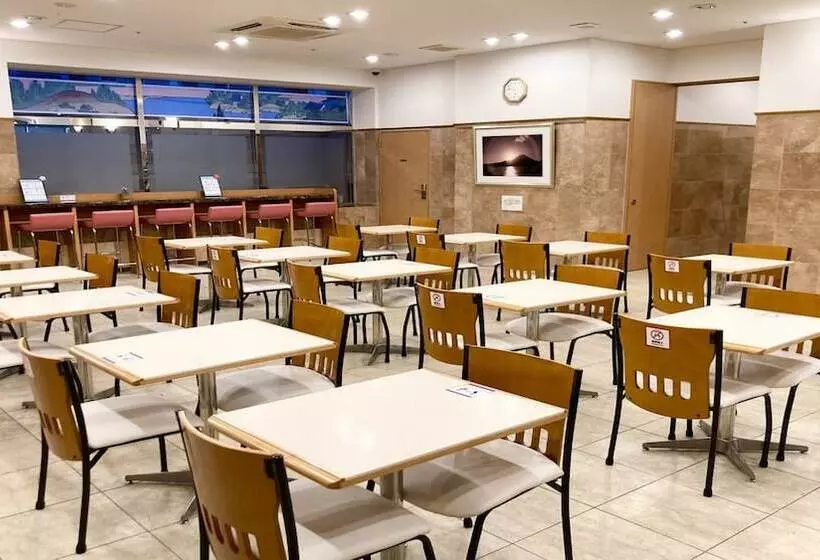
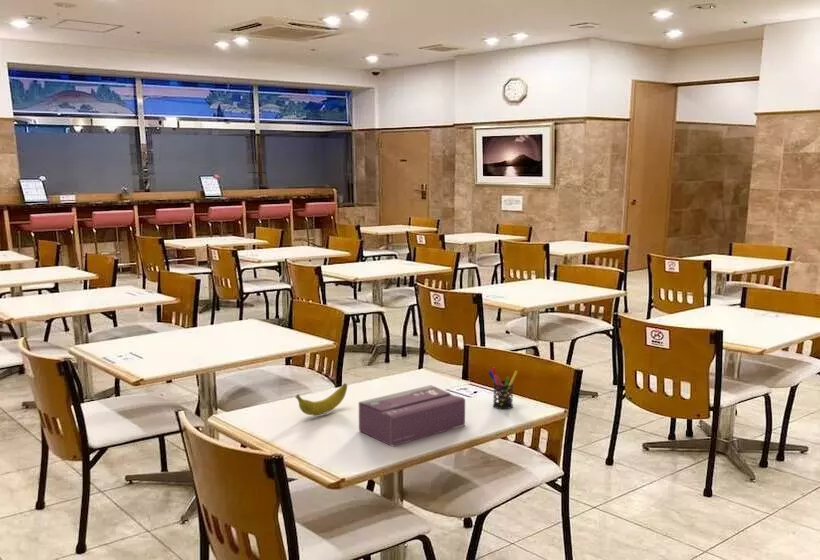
+ pen holder (502, 387)
+ banana (322, 401)
+ tissue box (412, 413)
